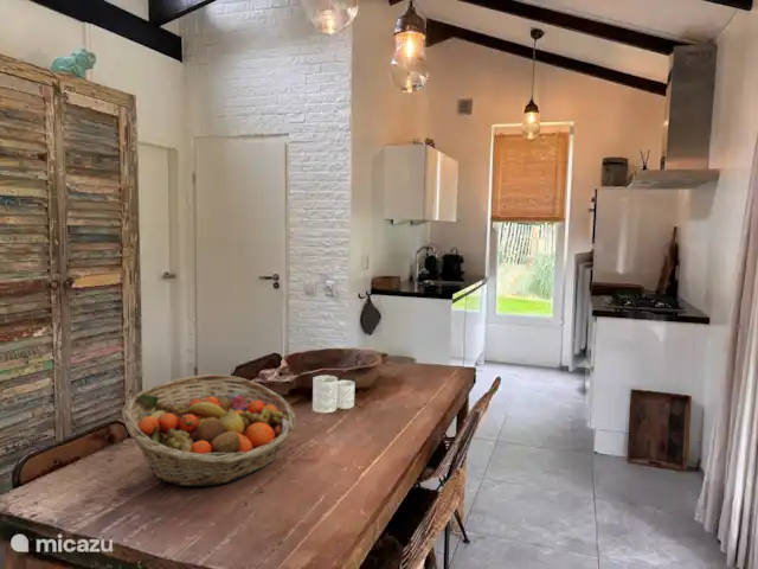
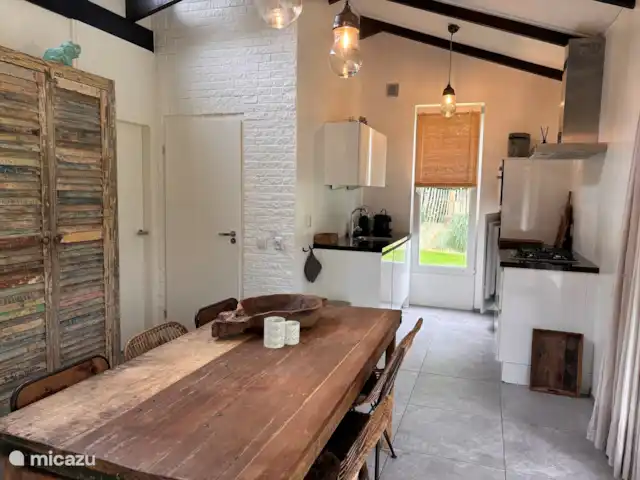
- fruit basket (213, 426)
